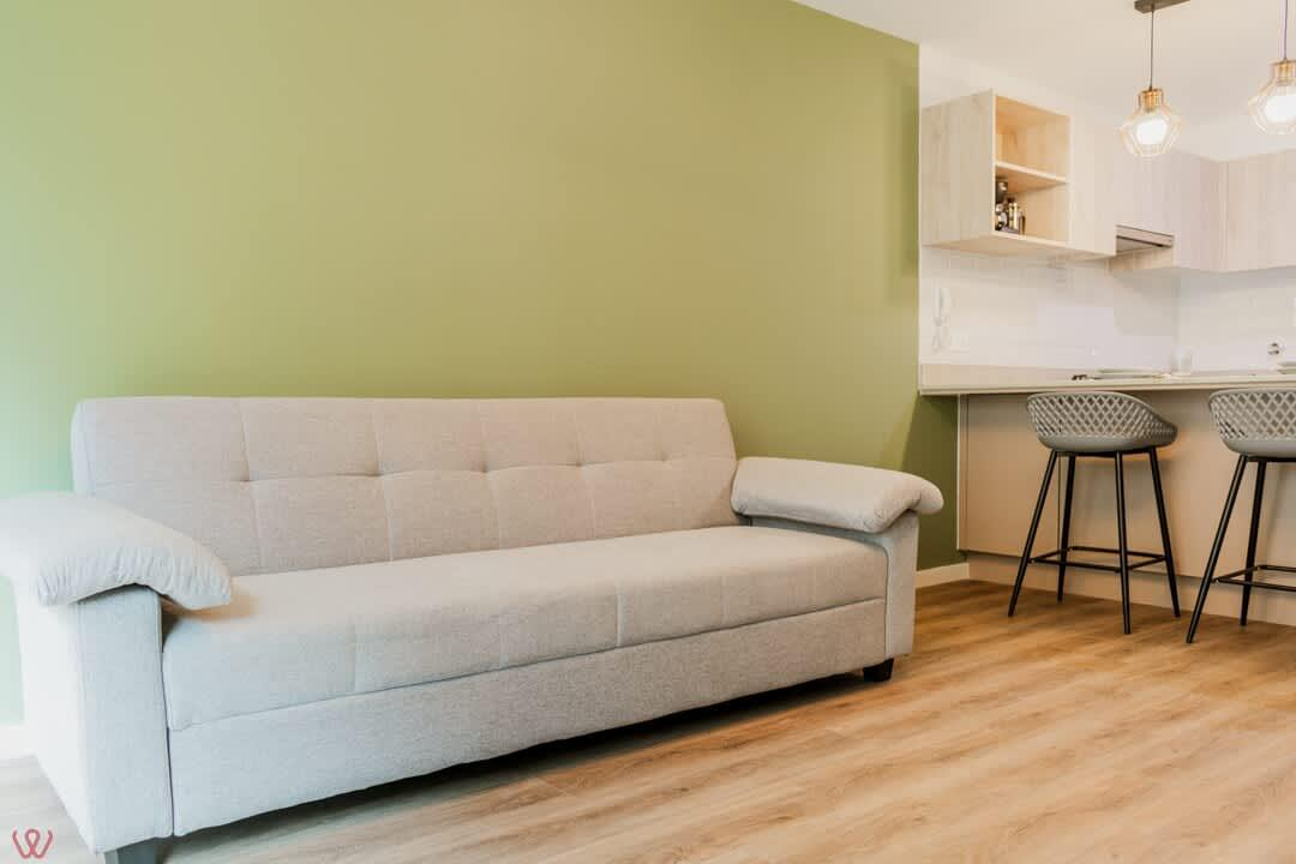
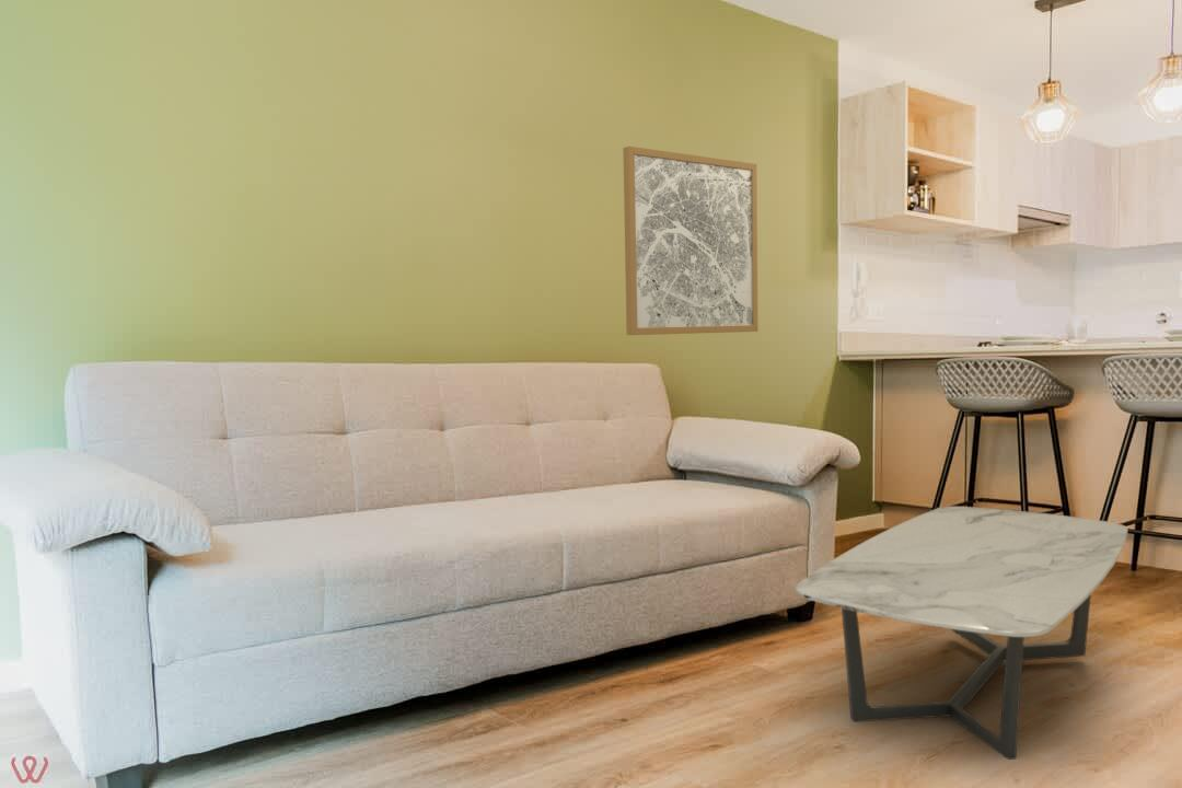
+ wall art (694, 245)
+ coffee table (978, 621)
